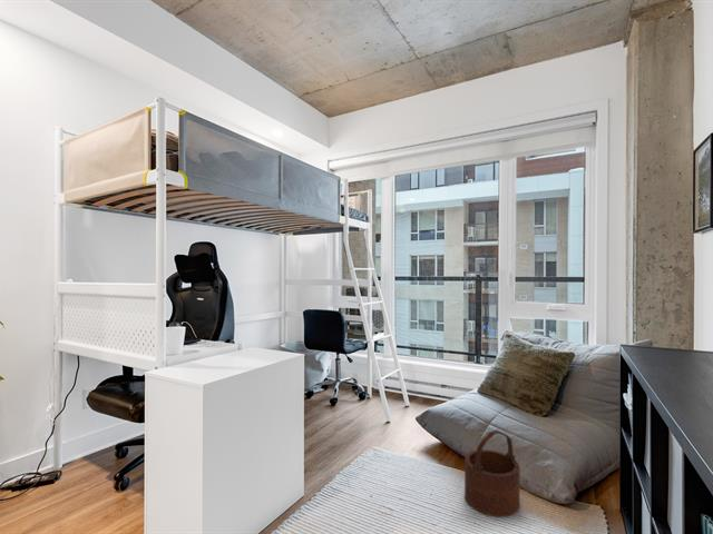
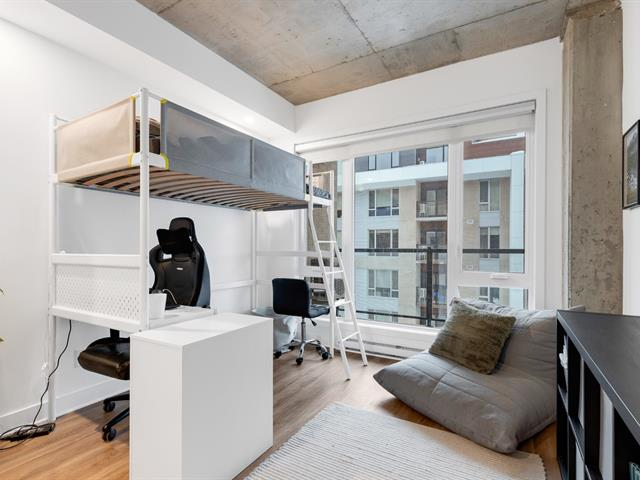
- wooden bucket (491, 465)
